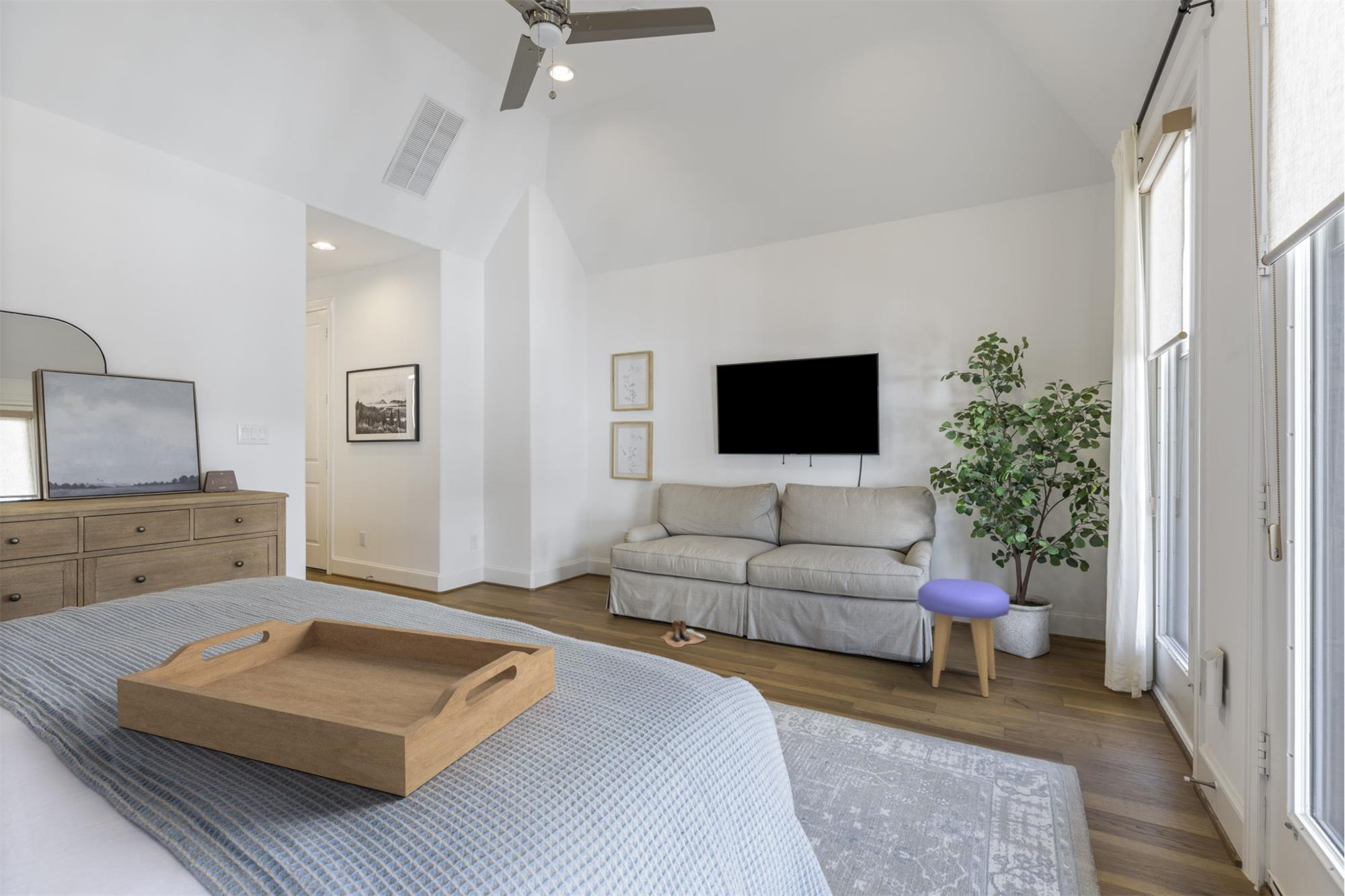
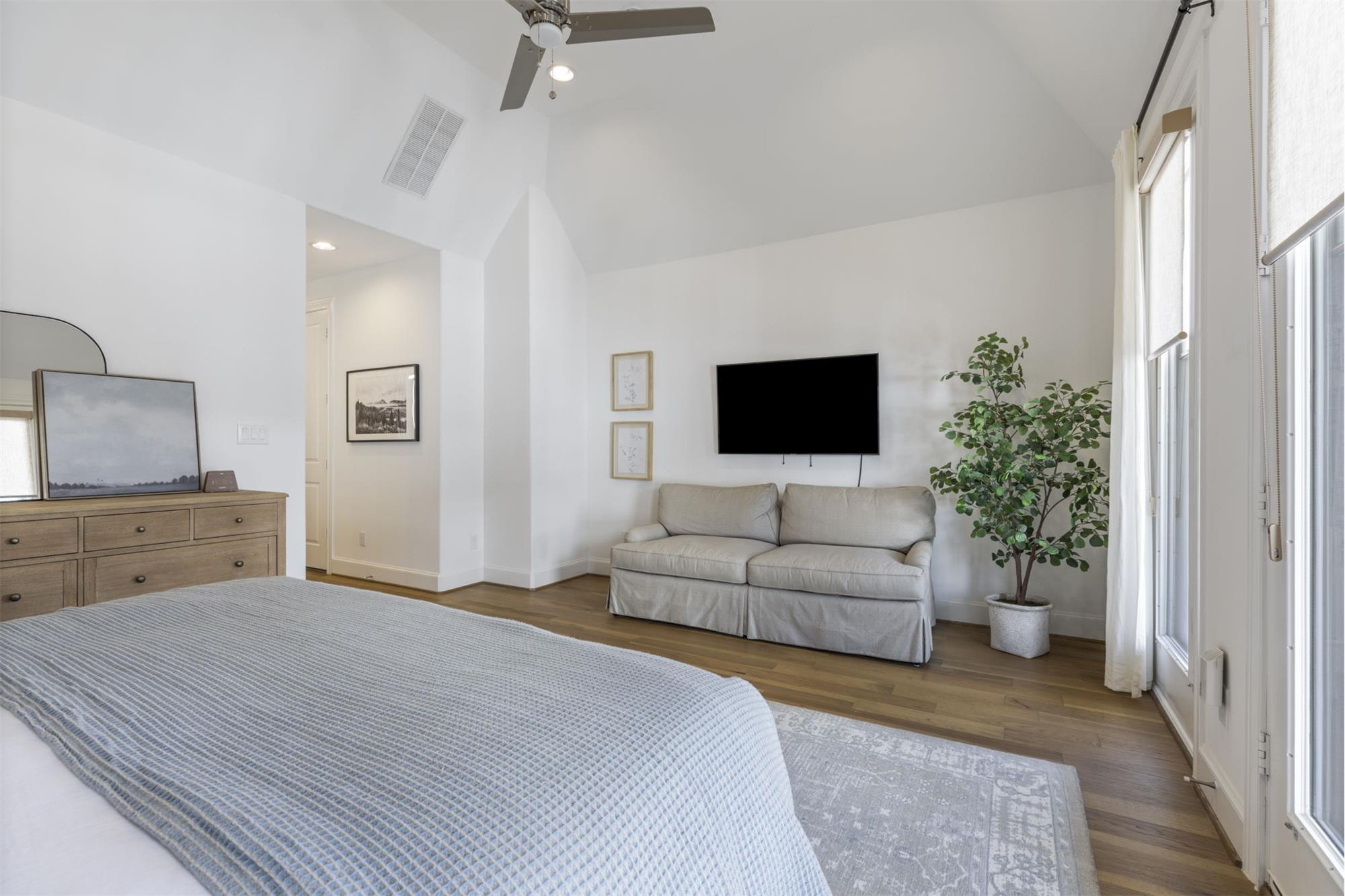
- serving tray (348, 677)
- stool (972, 633)
- boots (682, 630)
